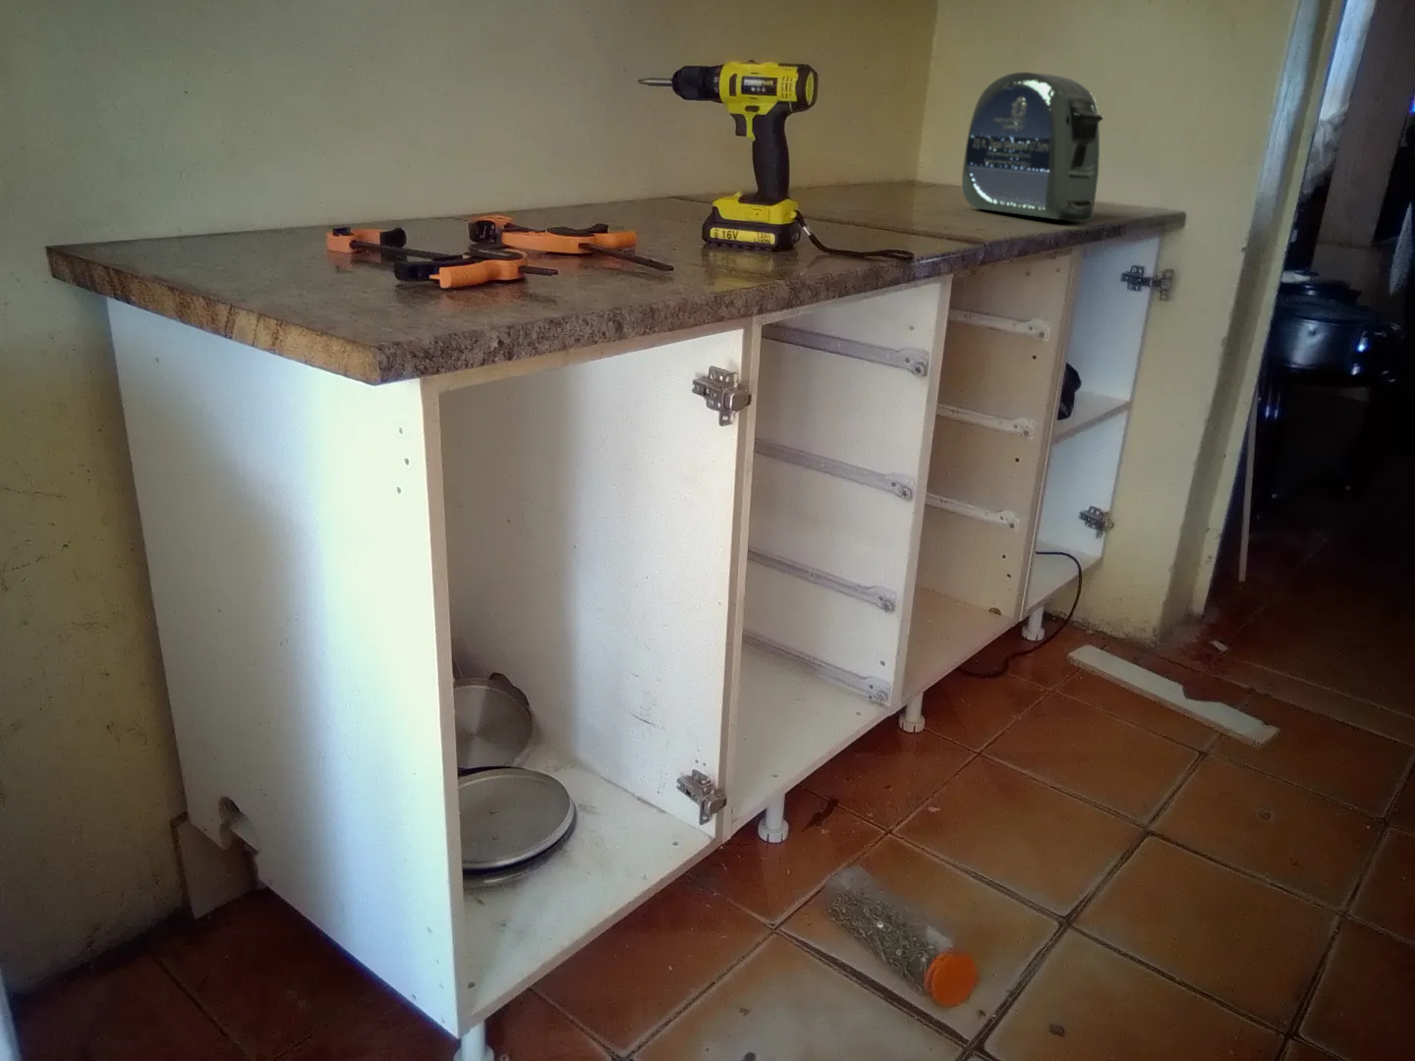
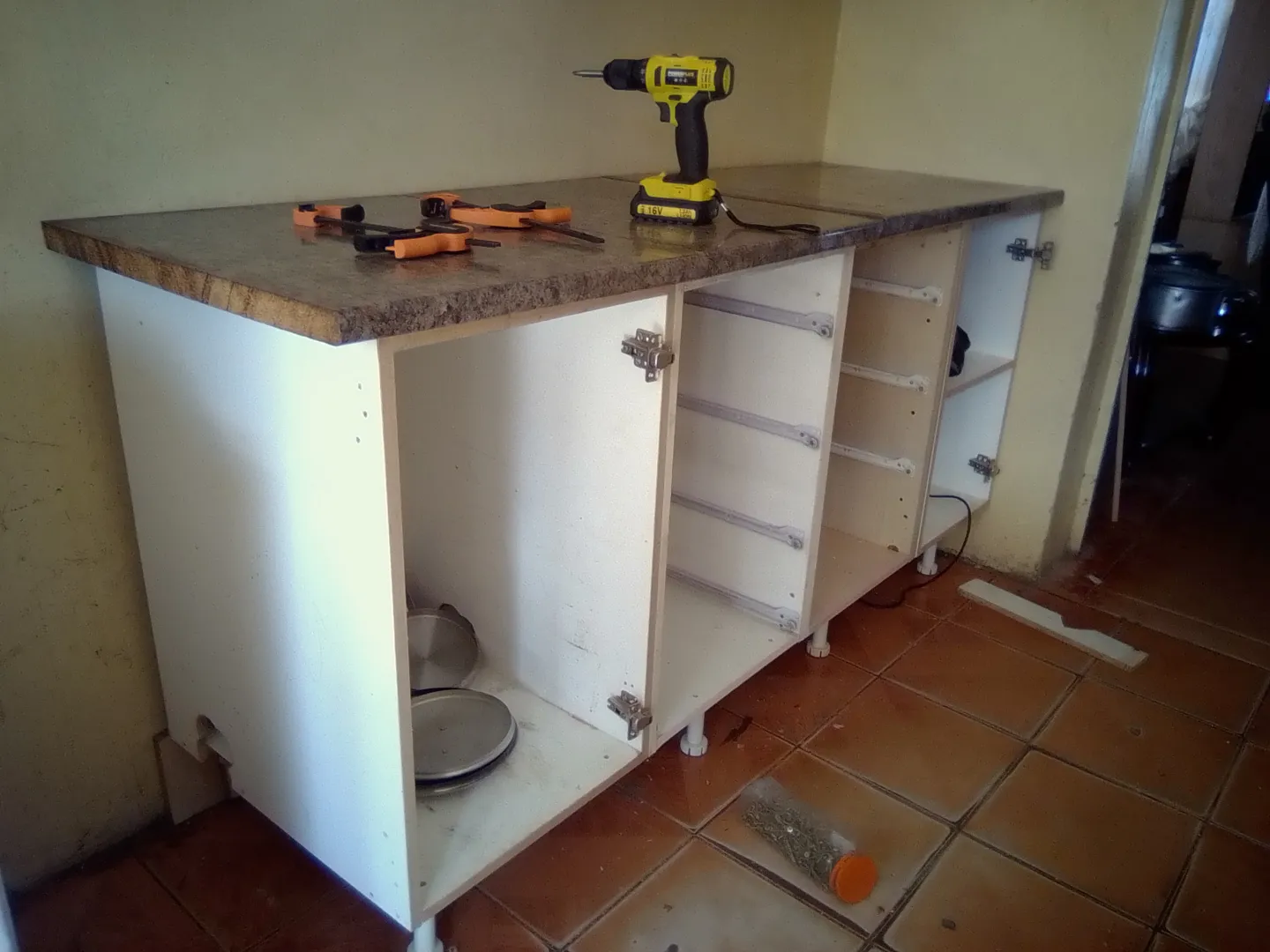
- tape measure (1034, 145)
